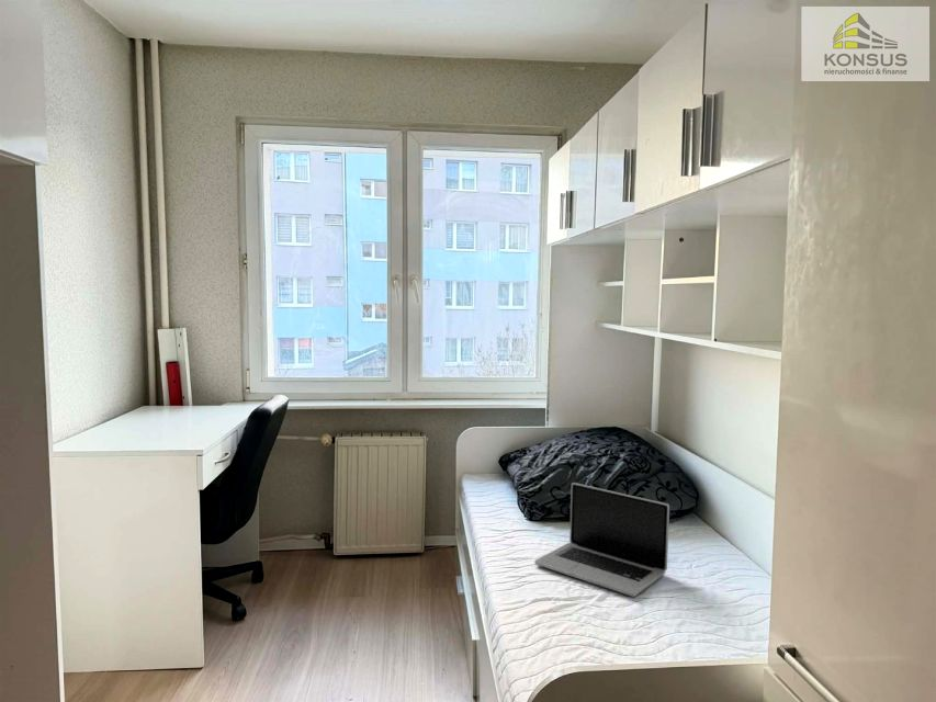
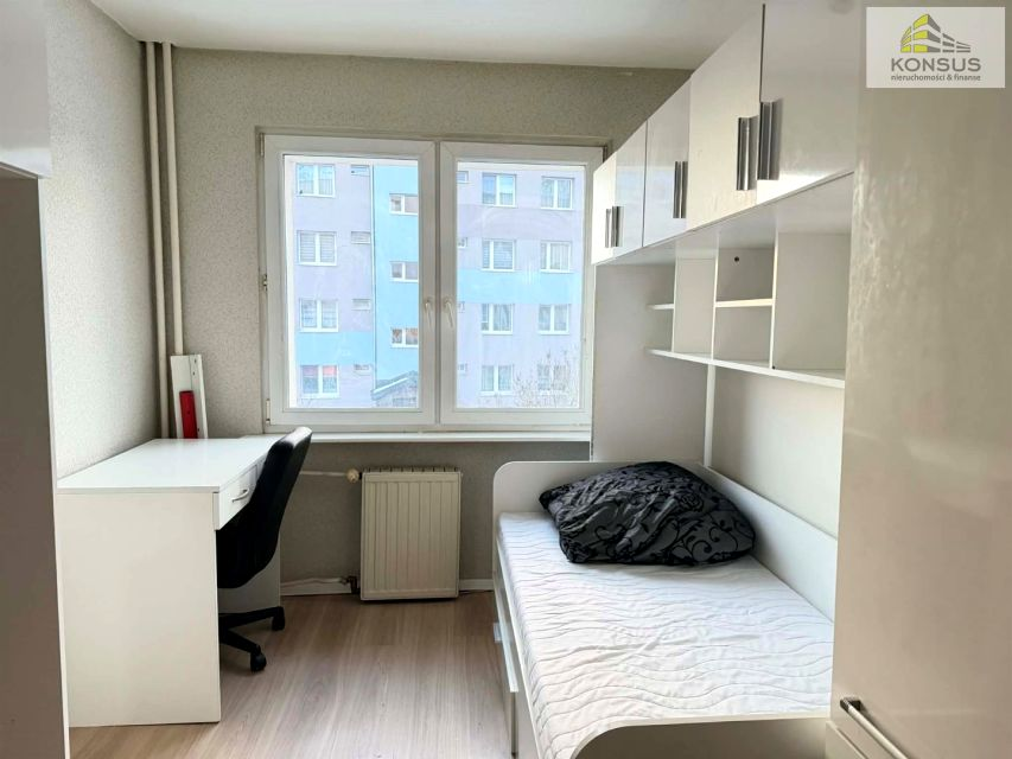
- laptop (600, 535)
